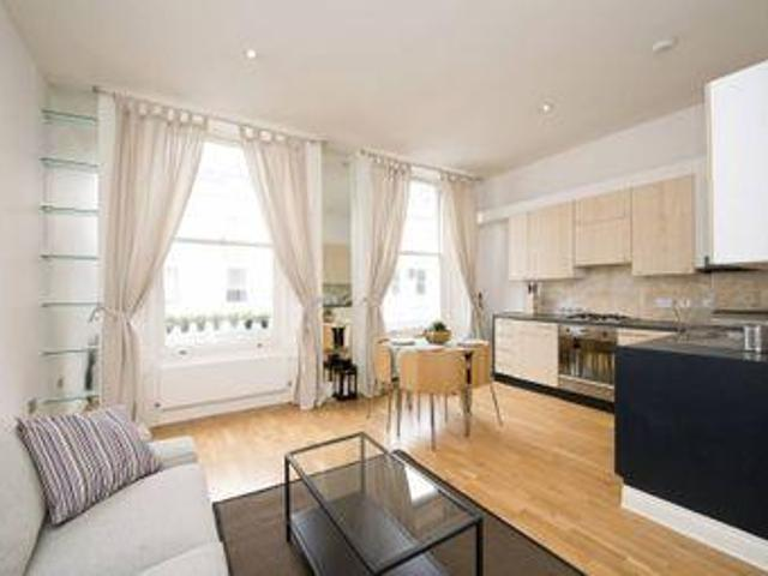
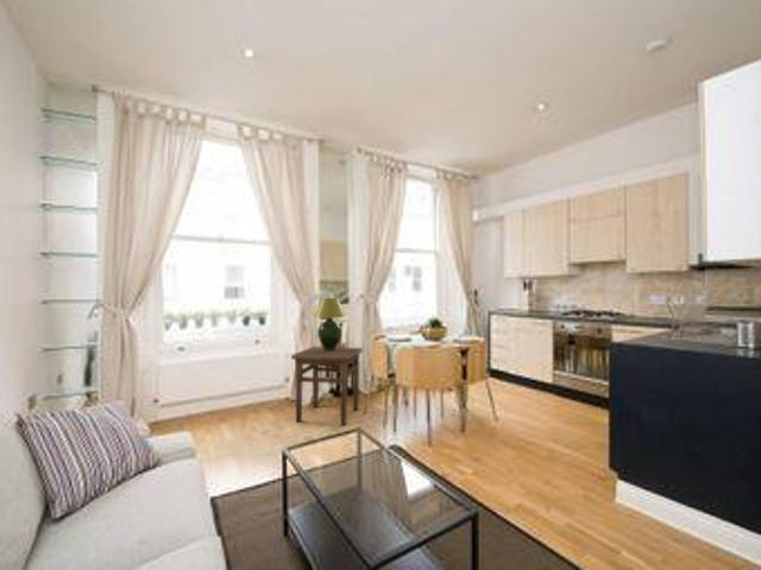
+ table lamp (329, 323)
+ side table (329, 382)
